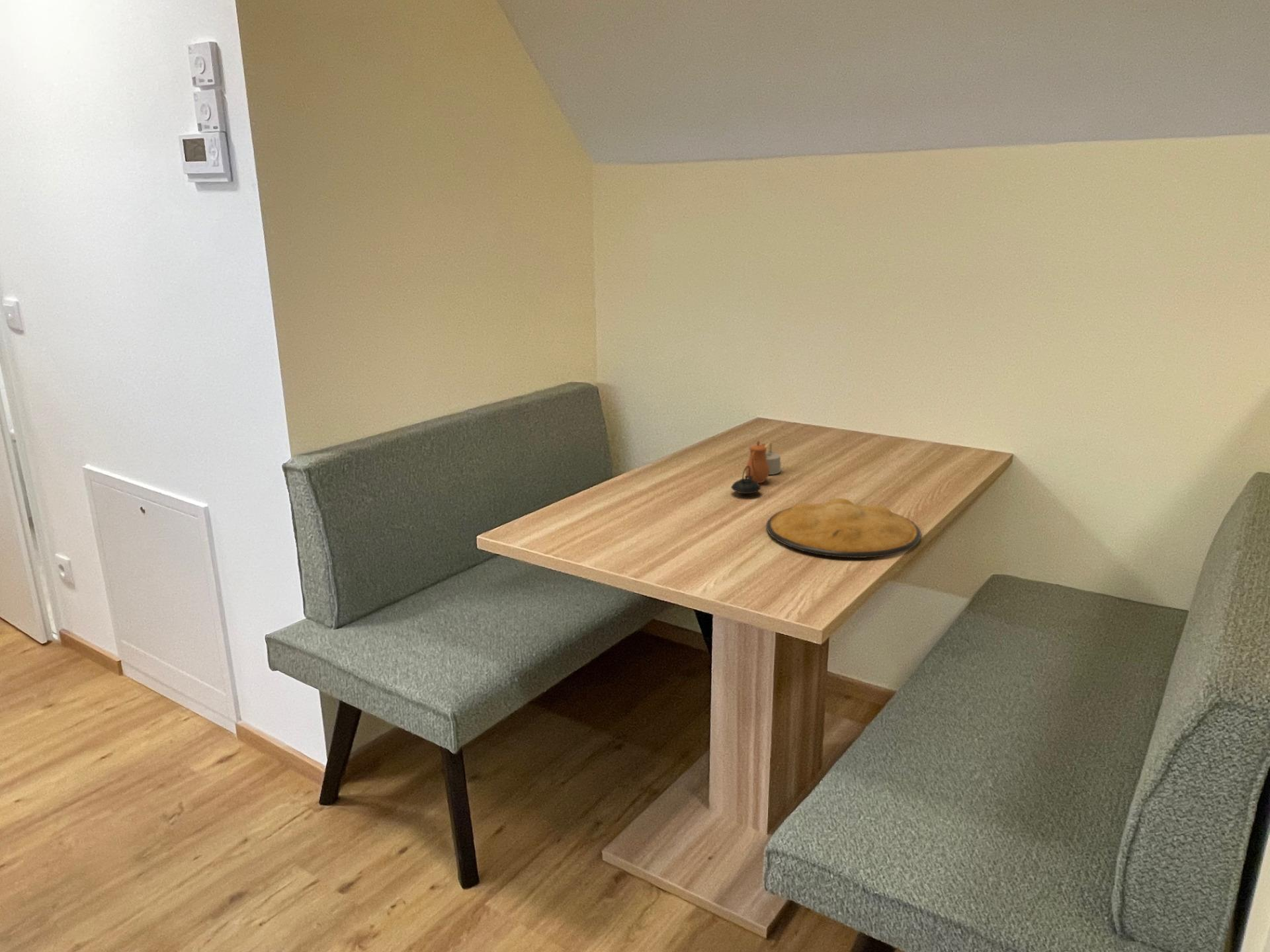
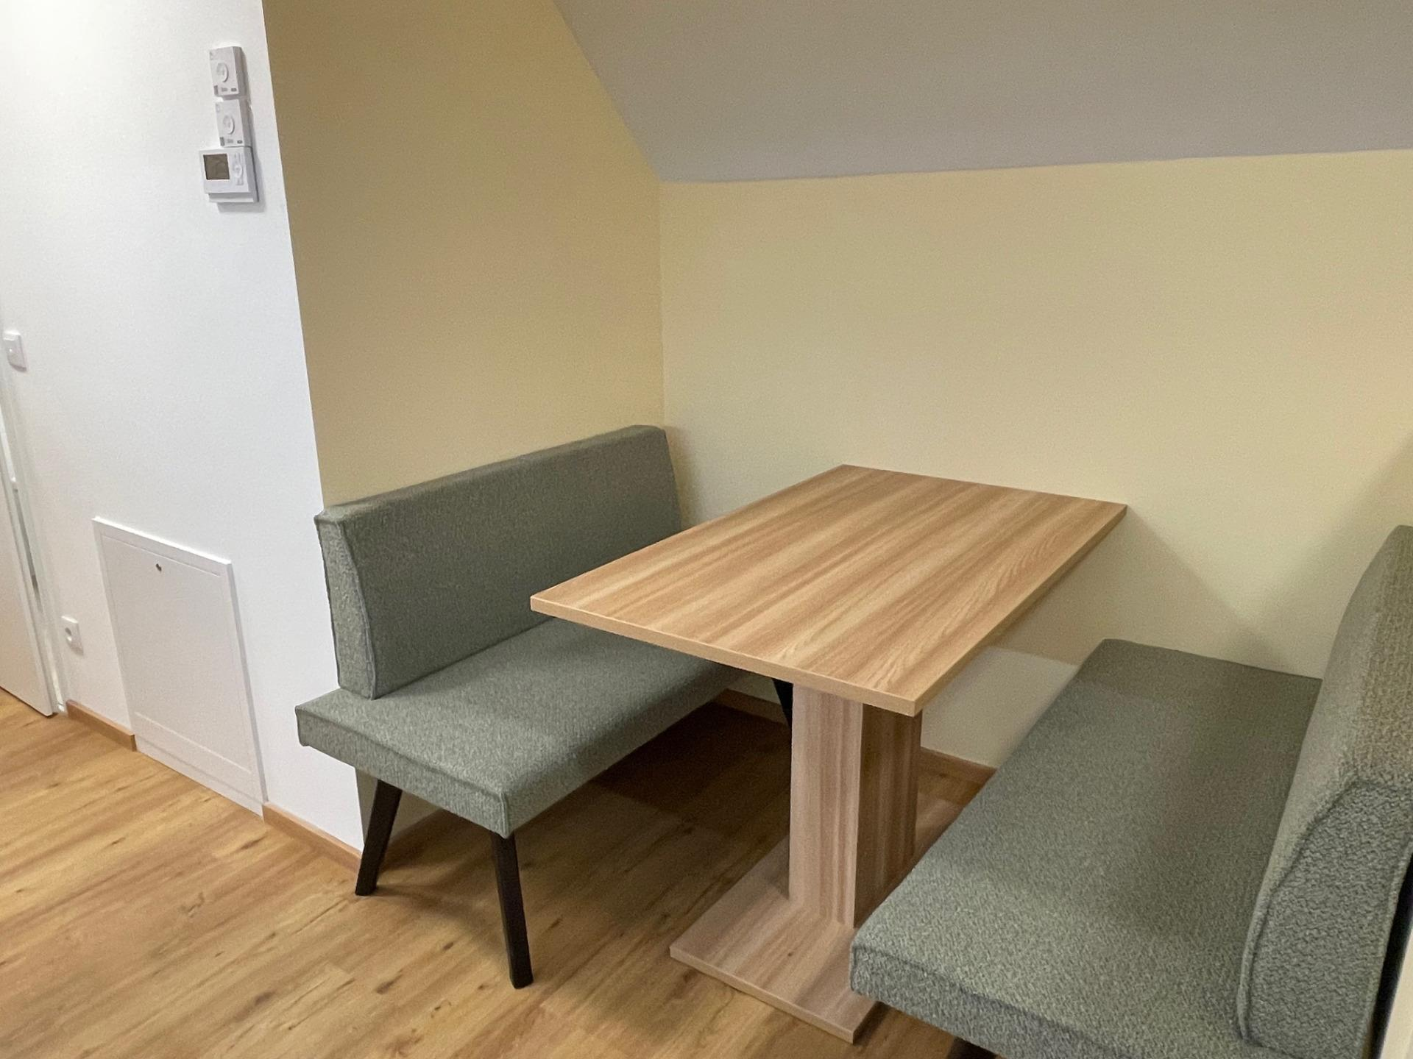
- teapot (758, 460)
- plate (843, 518)
